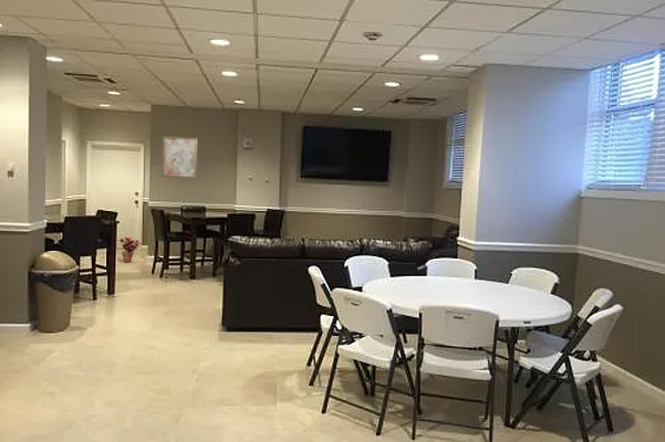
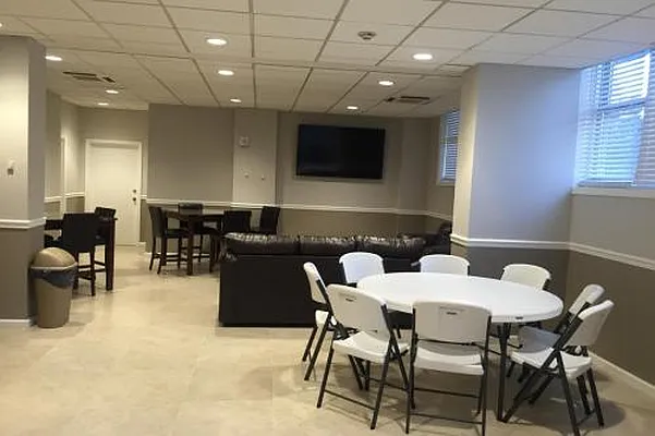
- potted plant (128, 250)
- wall art (179, 157)
